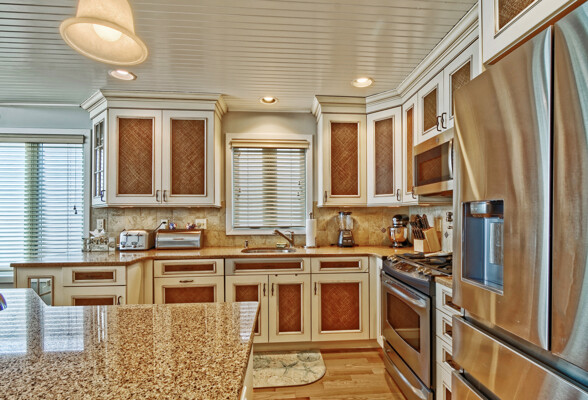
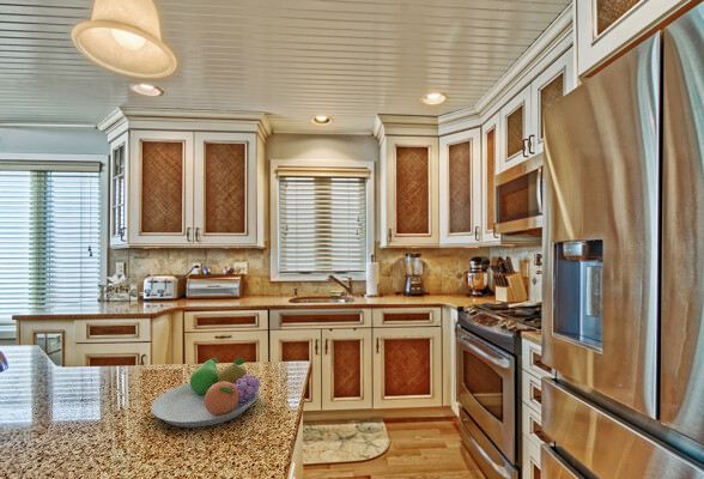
+ fruit bowl (210, 384)
